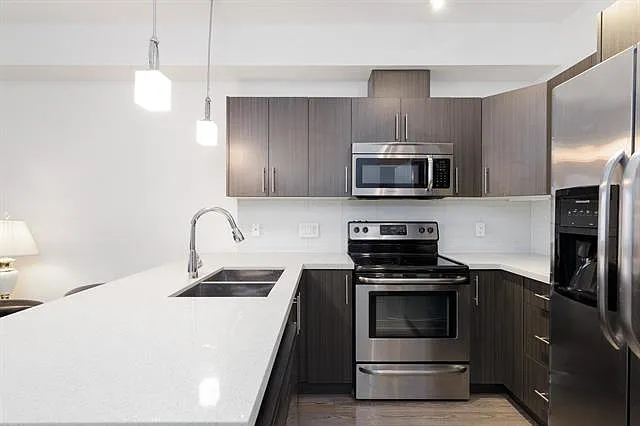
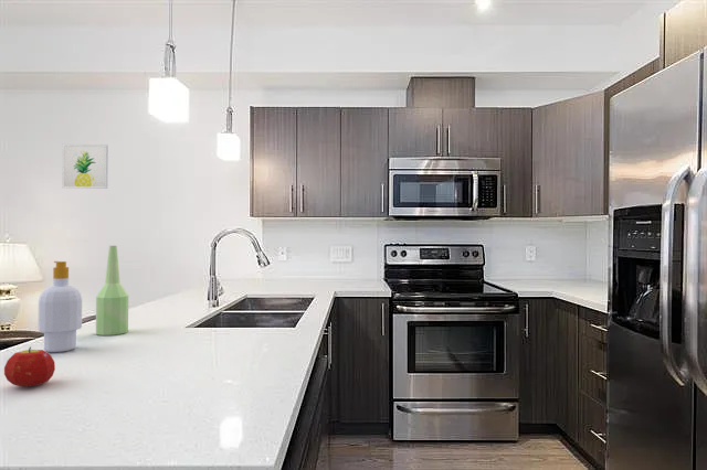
+ bottle (112, 288)
+ wall art (85, 165)
+ soap bottle (60, 305)
+ fruit (30, 365)
